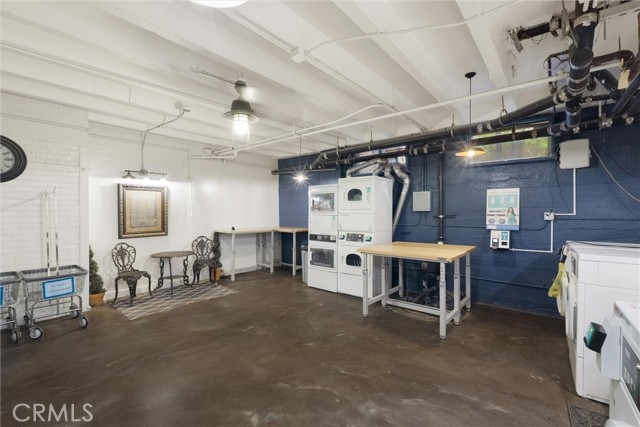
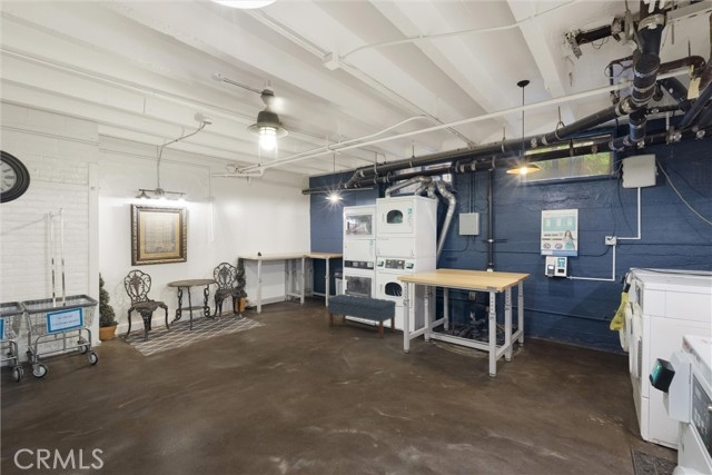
+ bench (360, 313)
